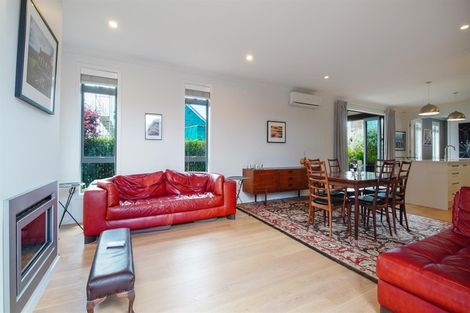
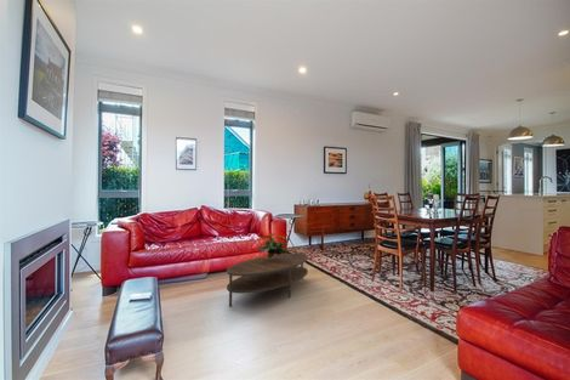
+ flowering plant (274, 246)
+ coffee table (270, 277)
